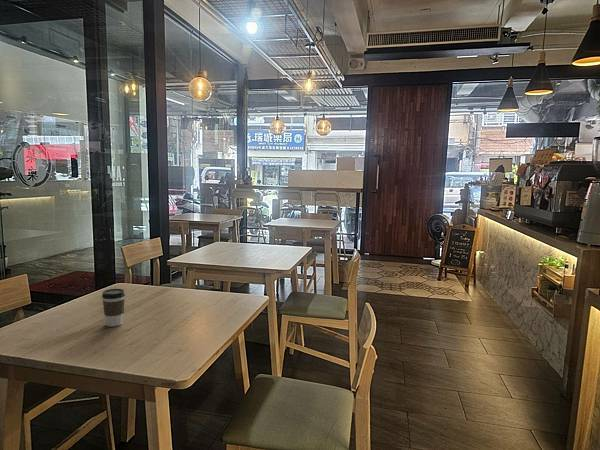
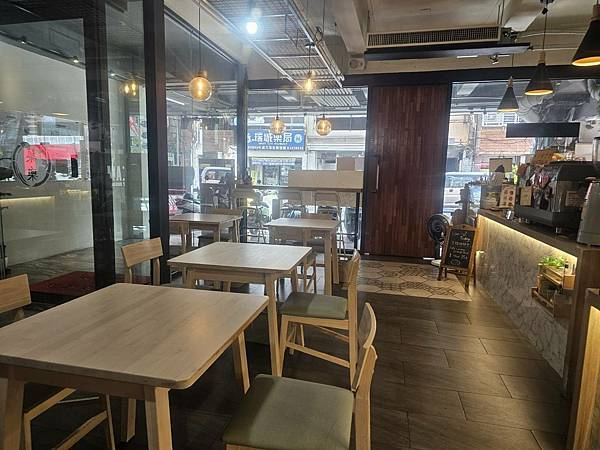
- coffee cup (114, 307)
